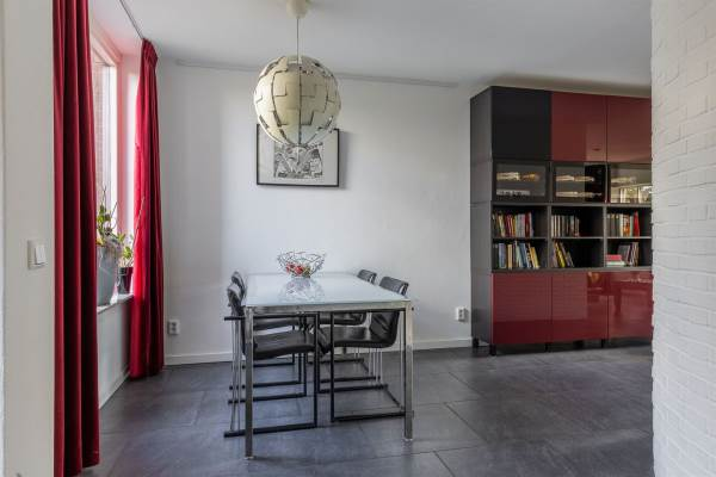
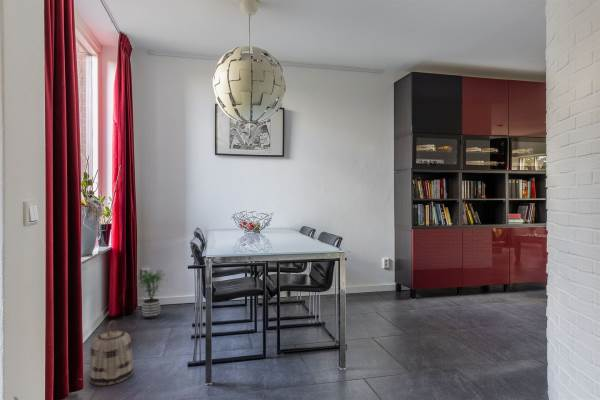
+ basket (111, 348)
+ potted plant (150, 293)
